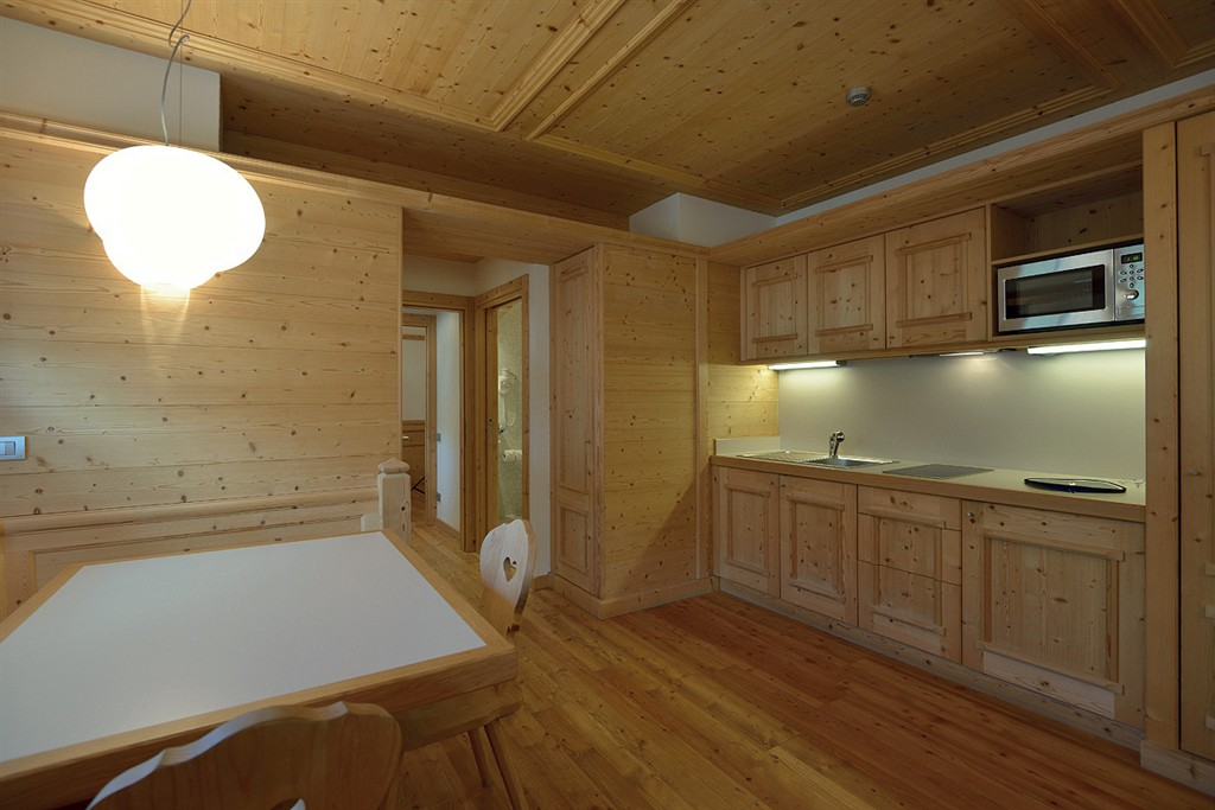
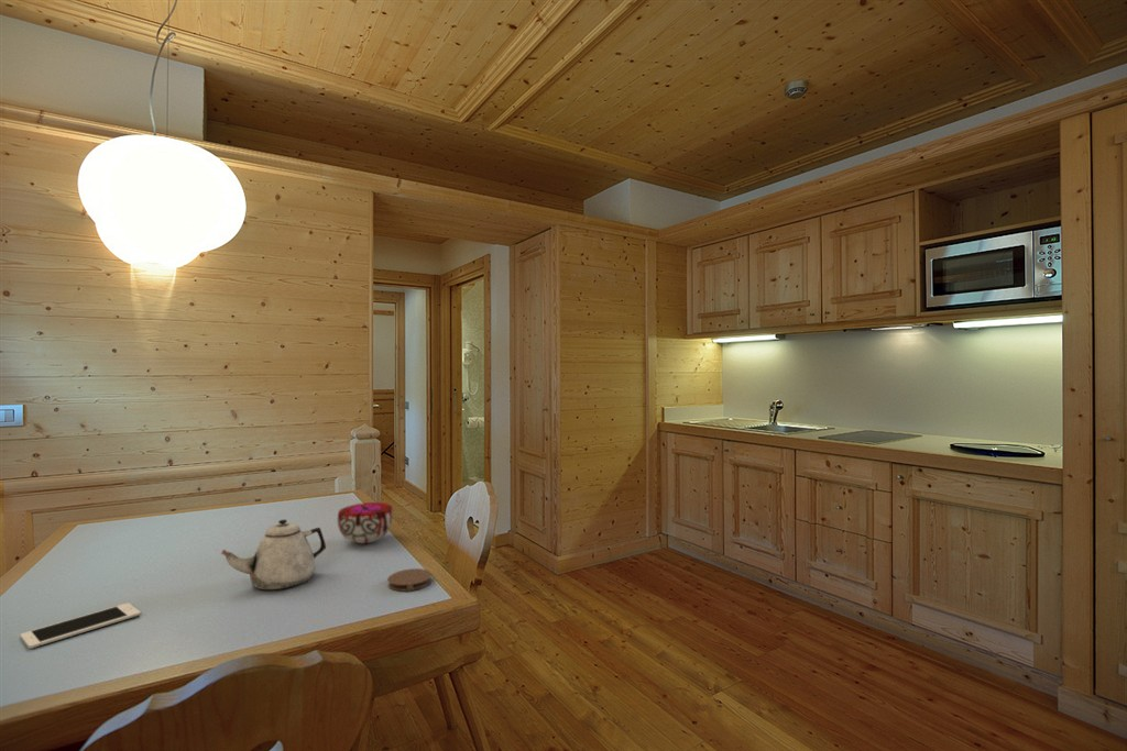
+ coaster (409, 578)
+ decorative bowl (365, 524)
+ cell phone (83, 623)
+ teapot (276, 551)
